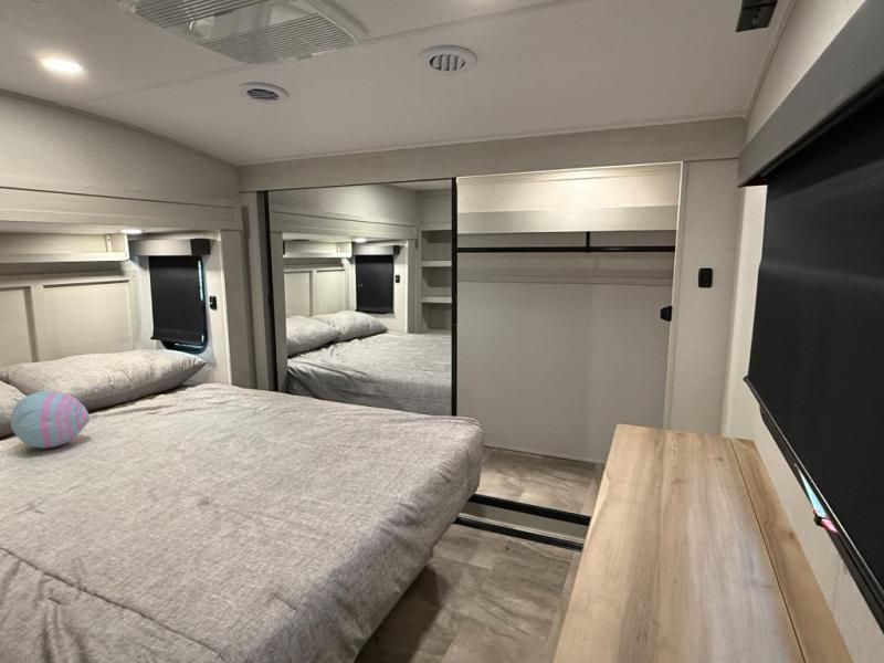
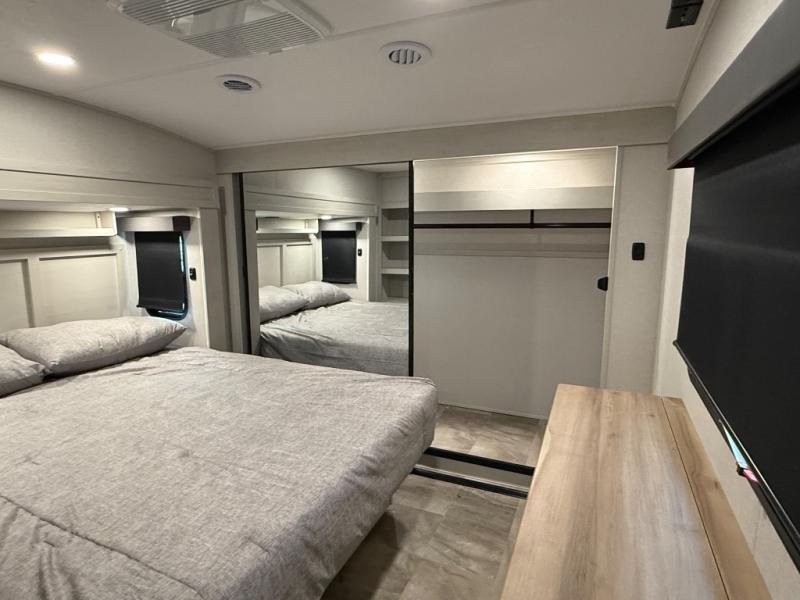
- cushion (51, 419)
